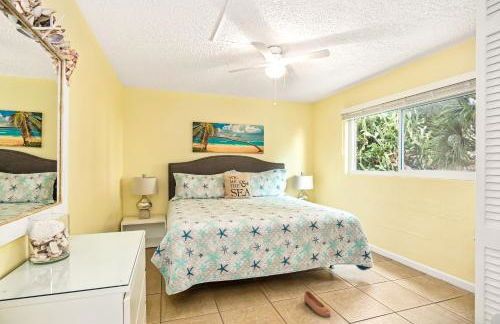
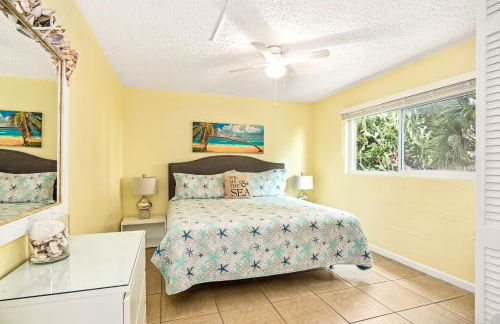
- shoe (316, 303)
